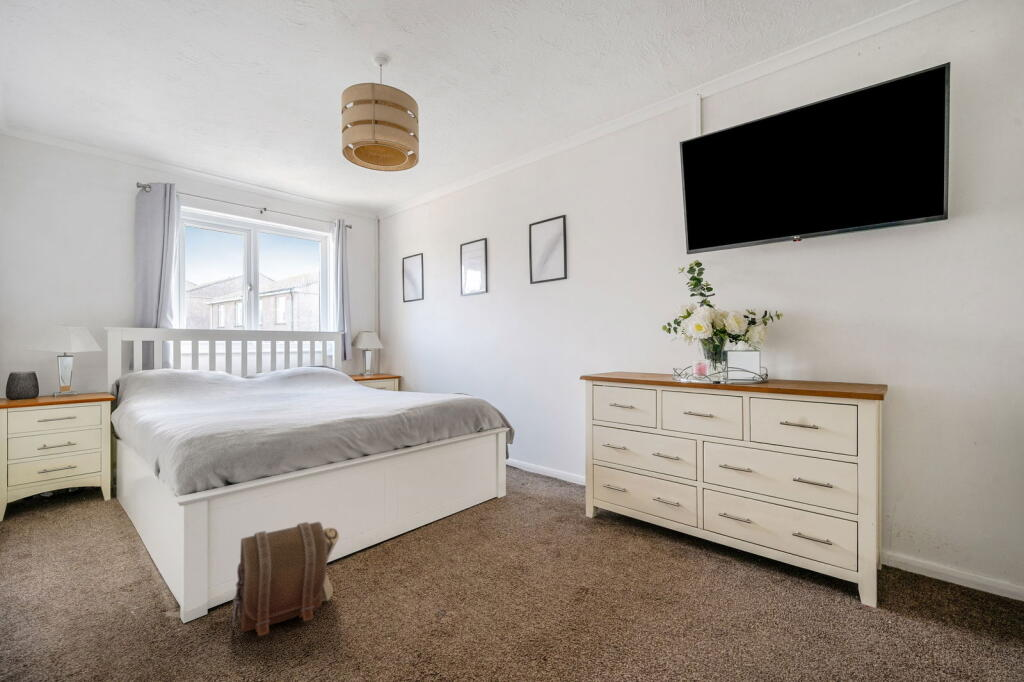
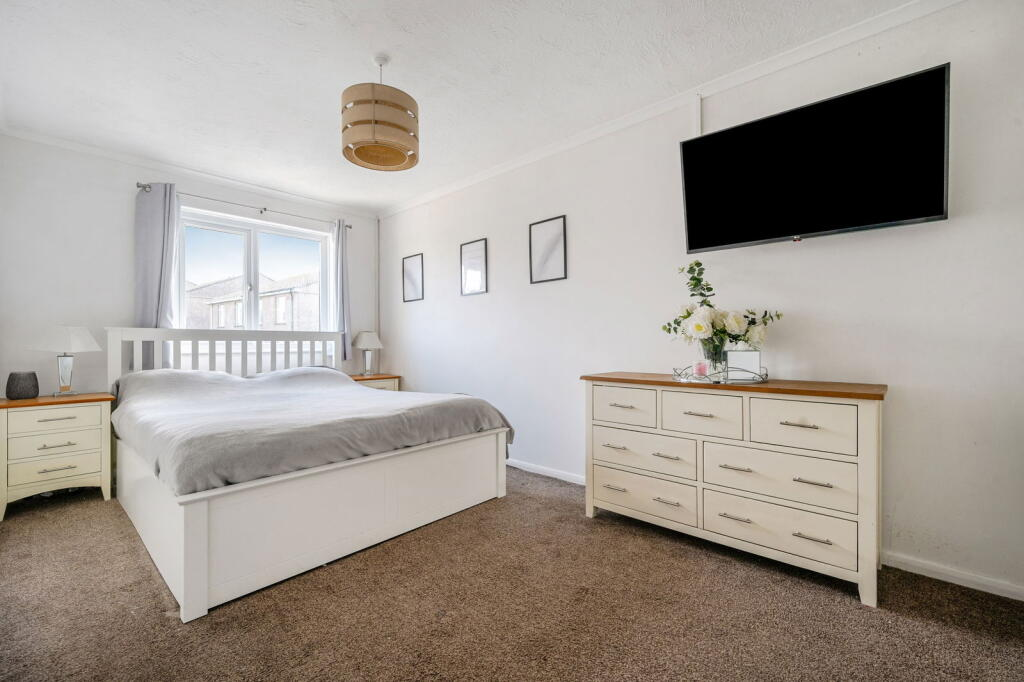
- pouch (282, 573)
